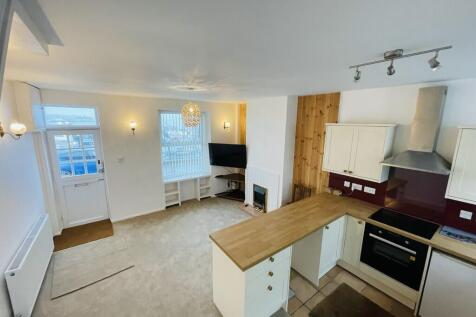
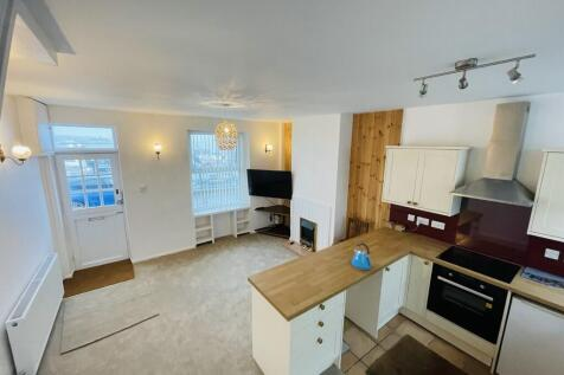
+ kettle (363, 254)
